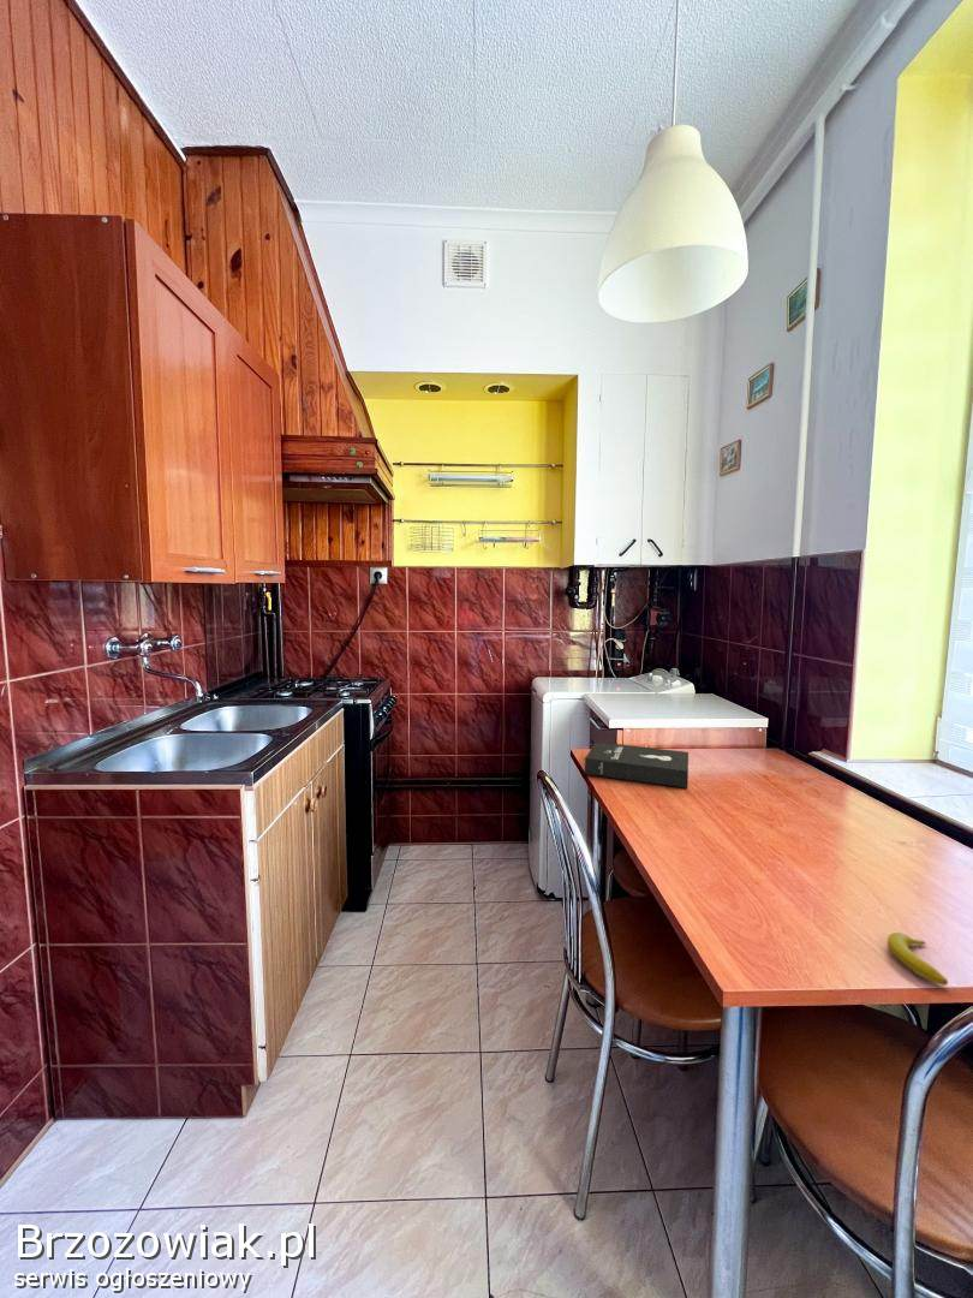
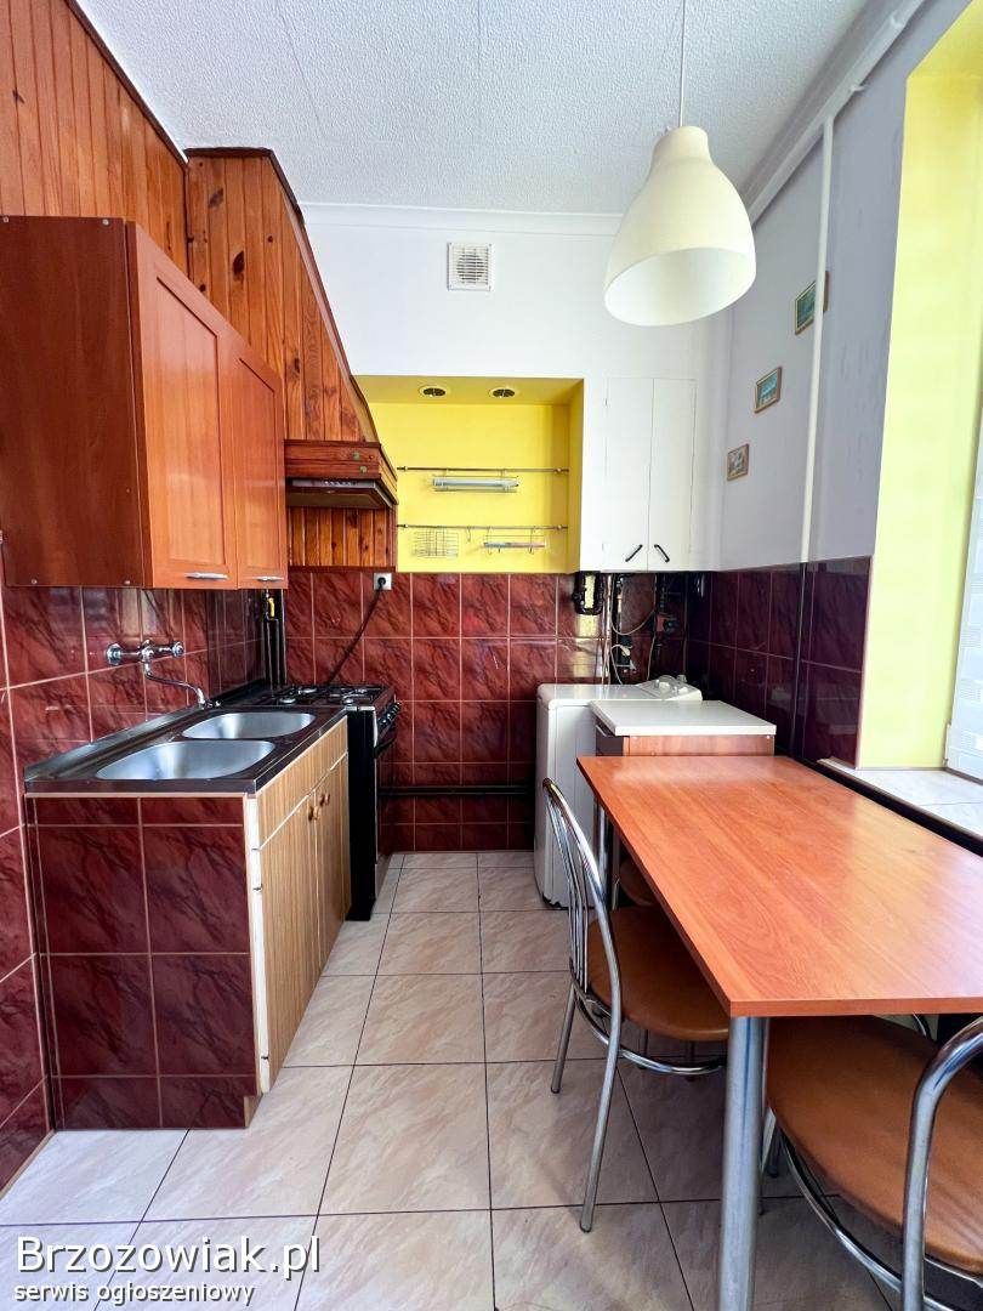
- booklet (637, 762)
- banana (913, 953)
